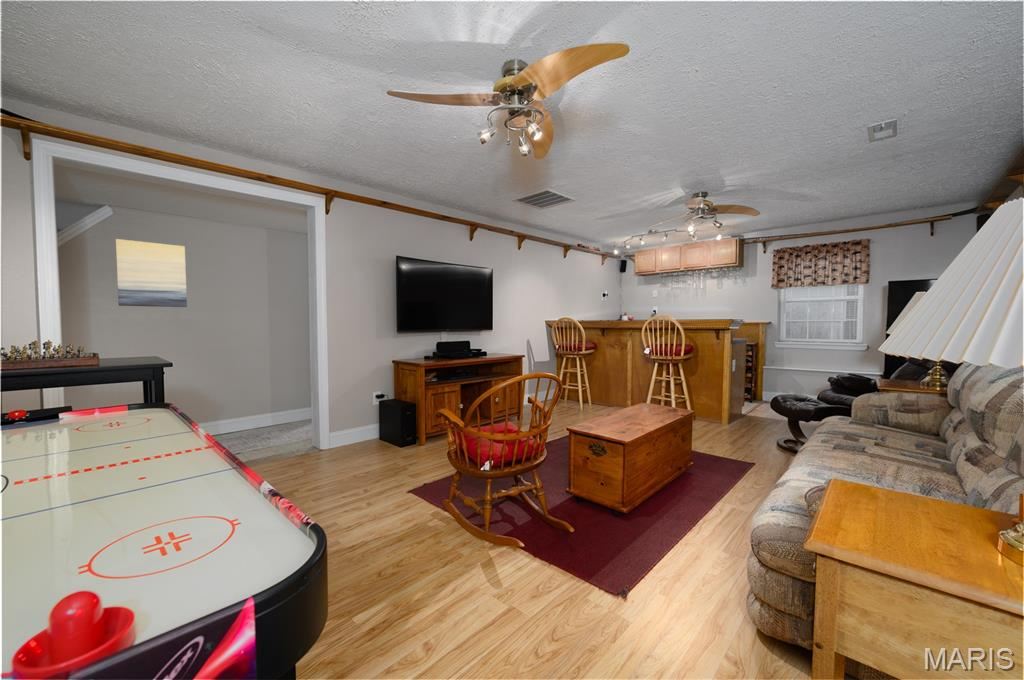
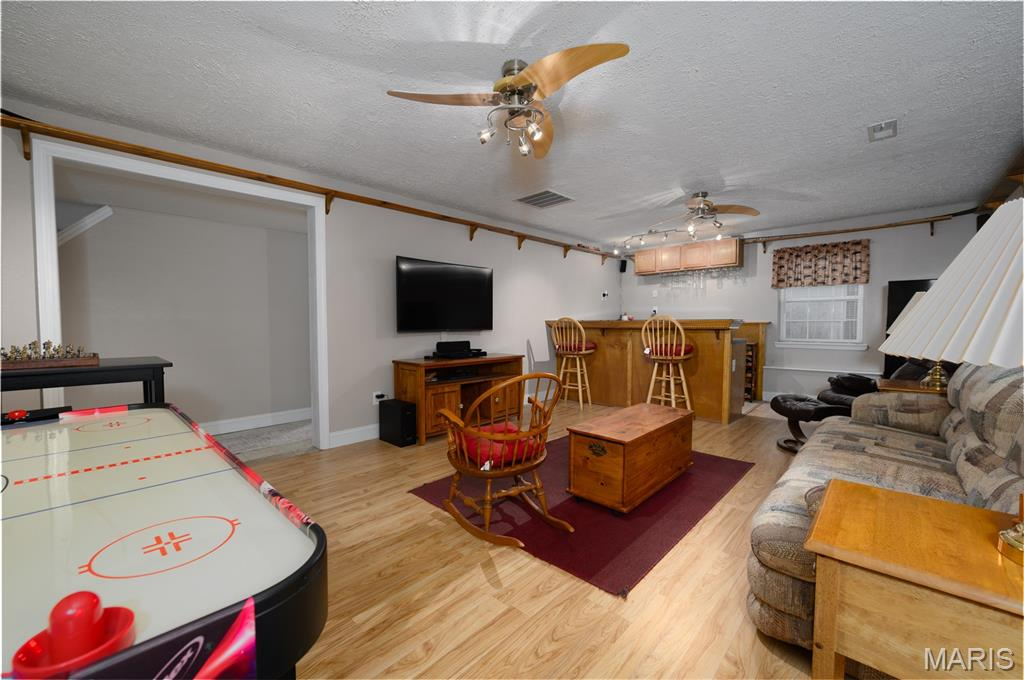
- wall art (152, 274)
